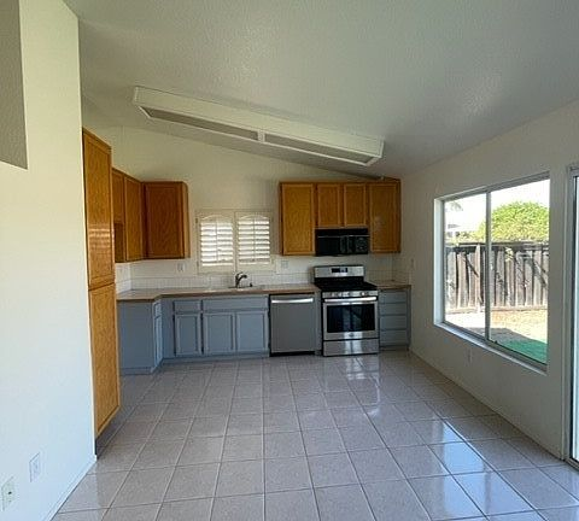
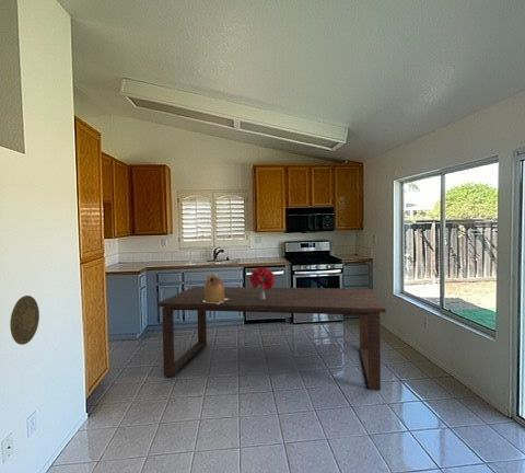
+ bouquet (262, 282)
+ ceramic jug (215, 287)
+ decorative plate (27, 319)
+ dining table (272, 312)
